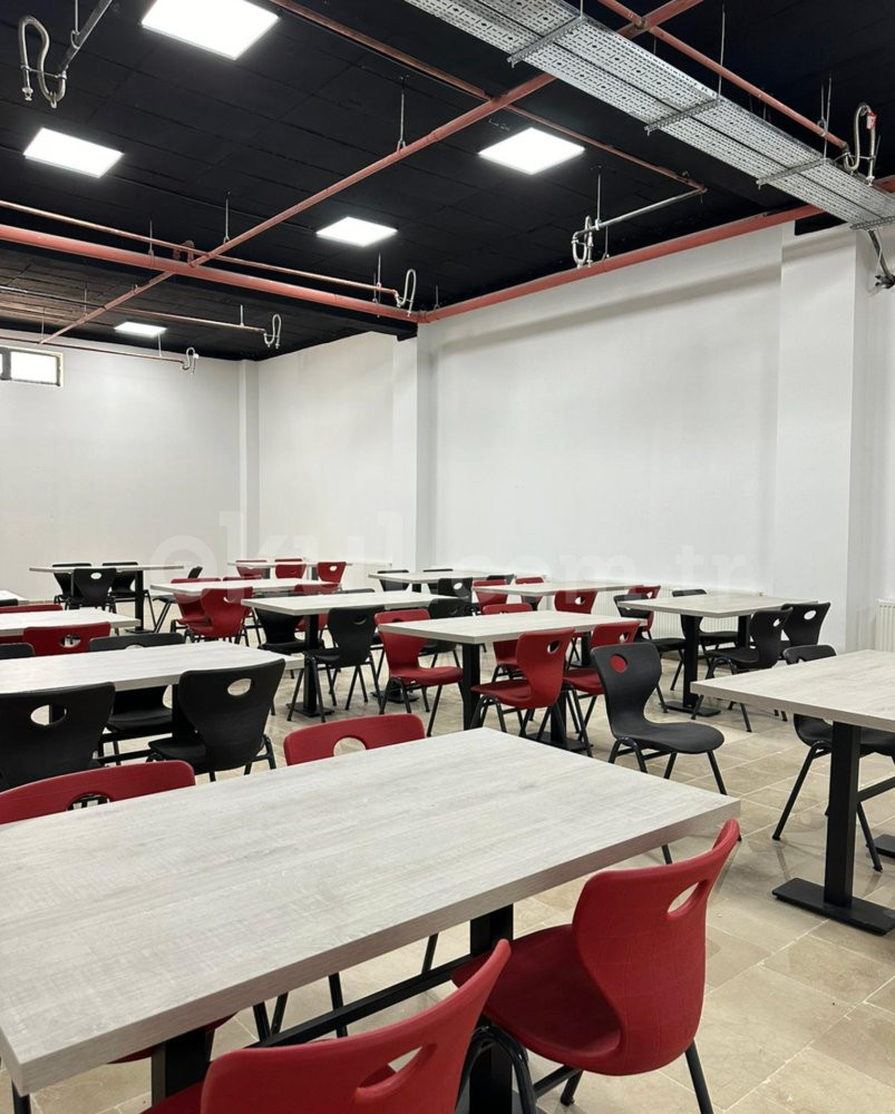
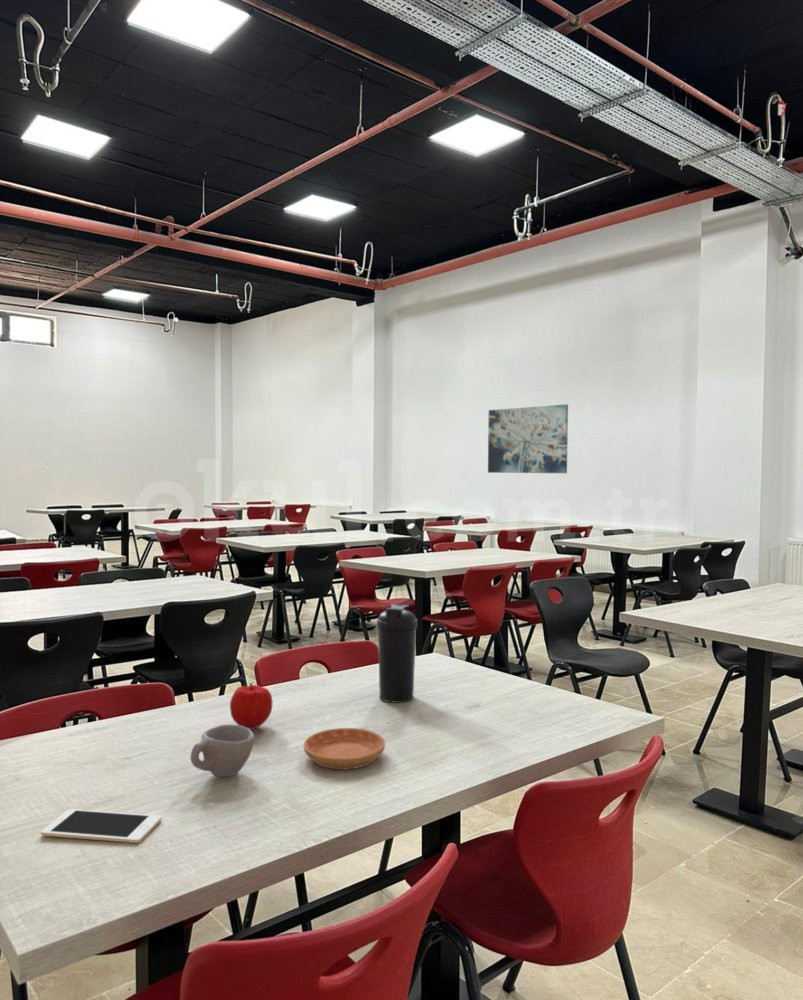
+ fruit (251, 705)
+ saucer (344, 749)
+ wall art (525, 440)
+ cup (221, 755)
+ cell phone (102, 825)
+ water bottle (396, 651)
